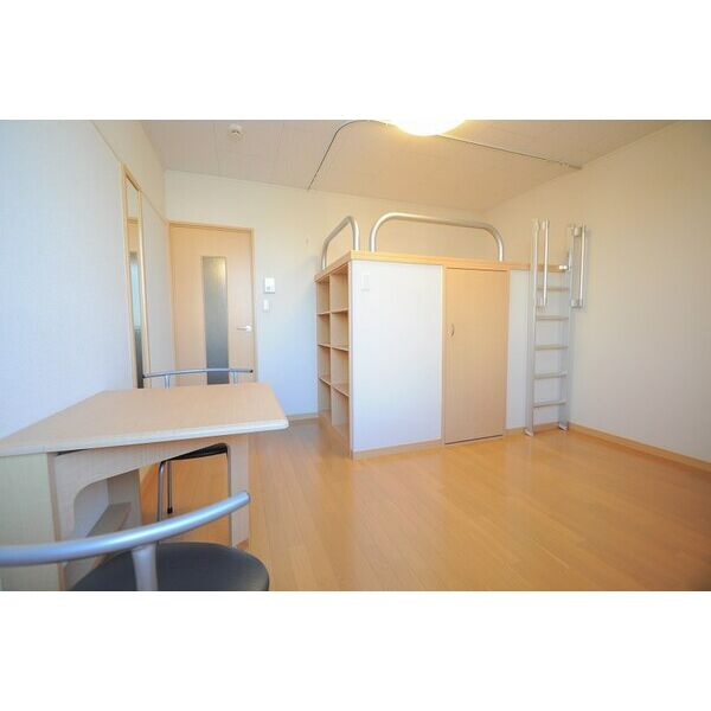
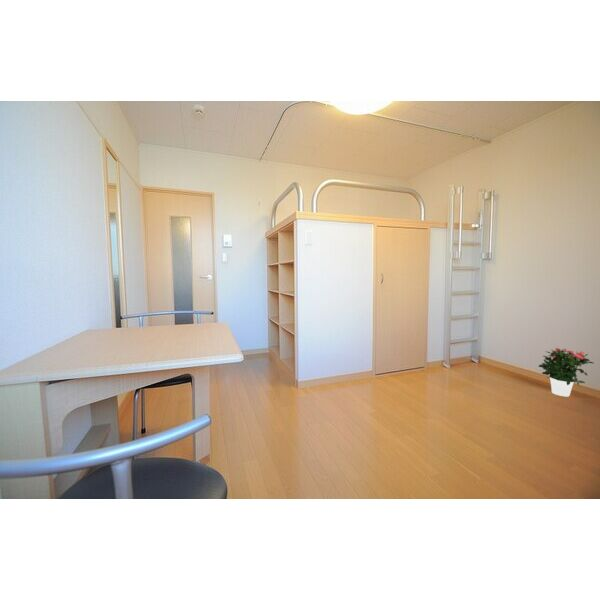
+ potted flower (564, 371)
